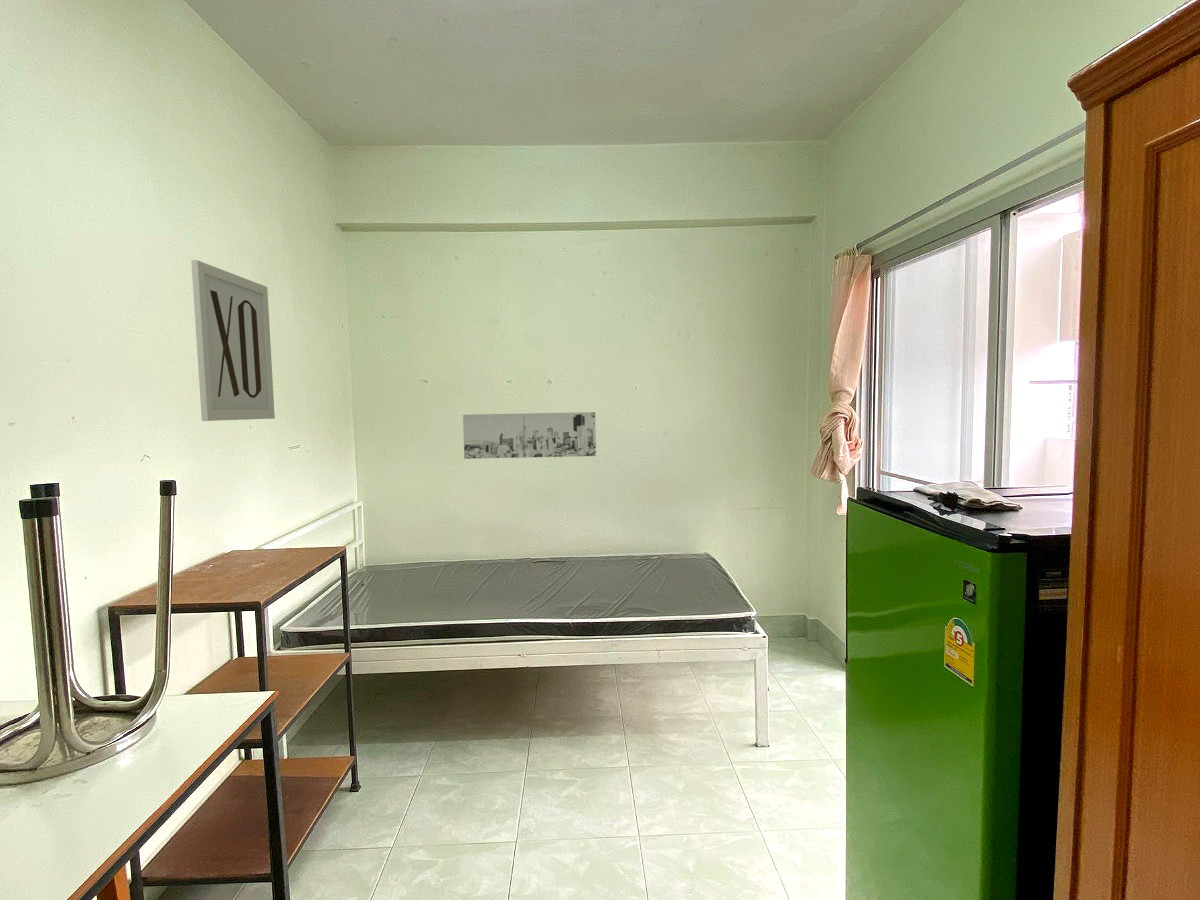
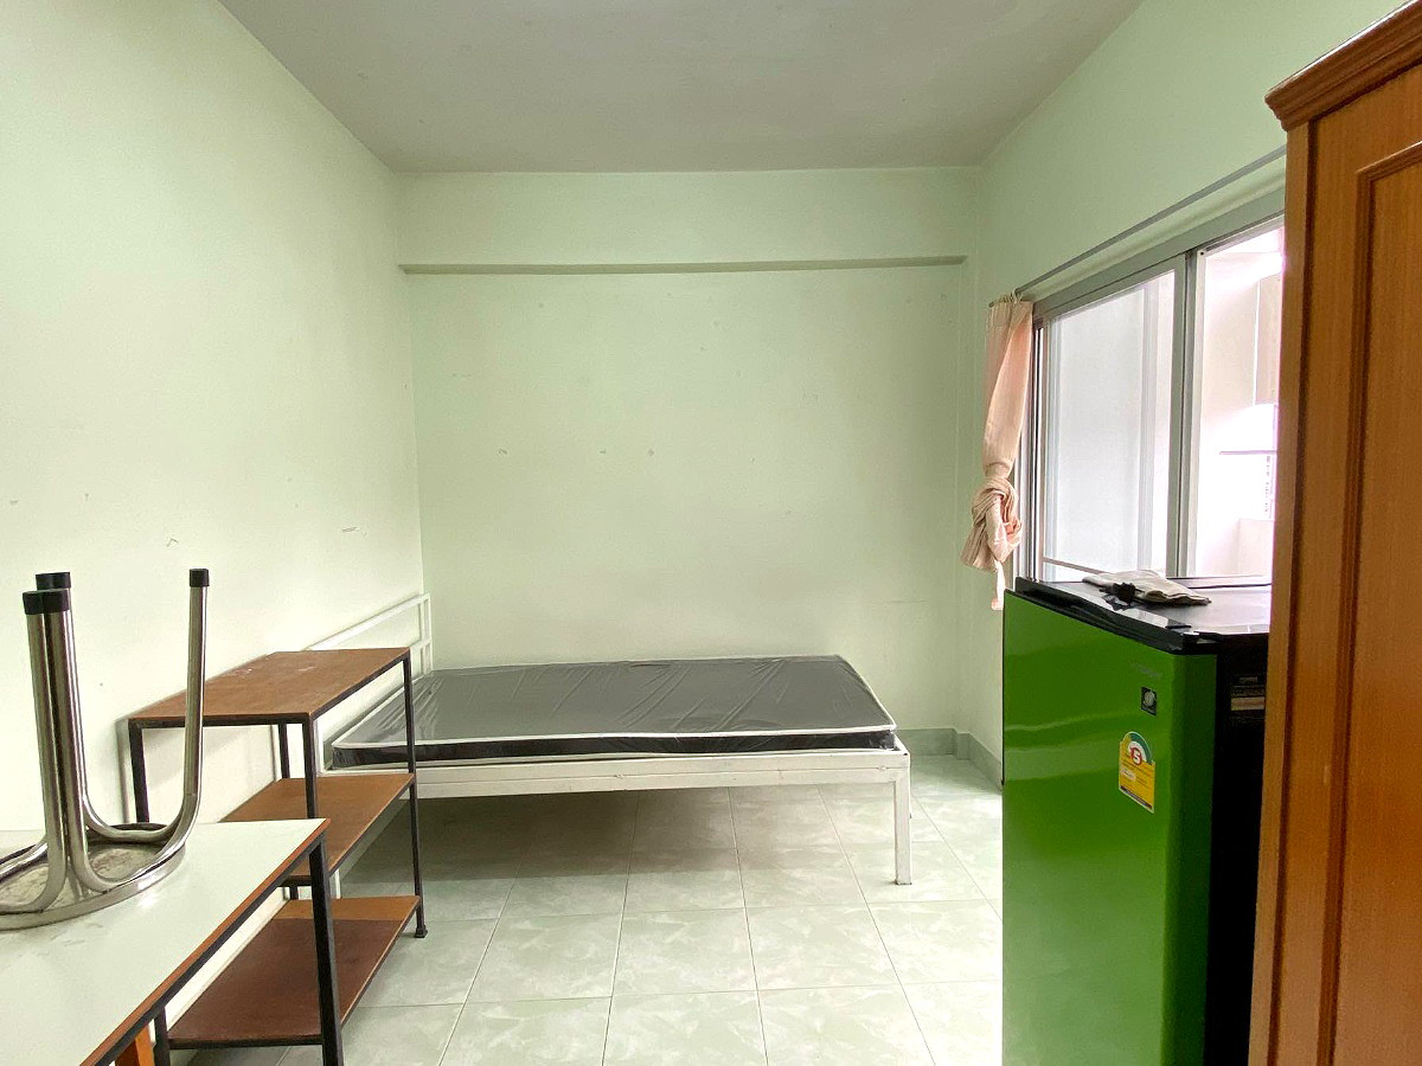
- wall art (530, 435)
- wall art (237, 347)
